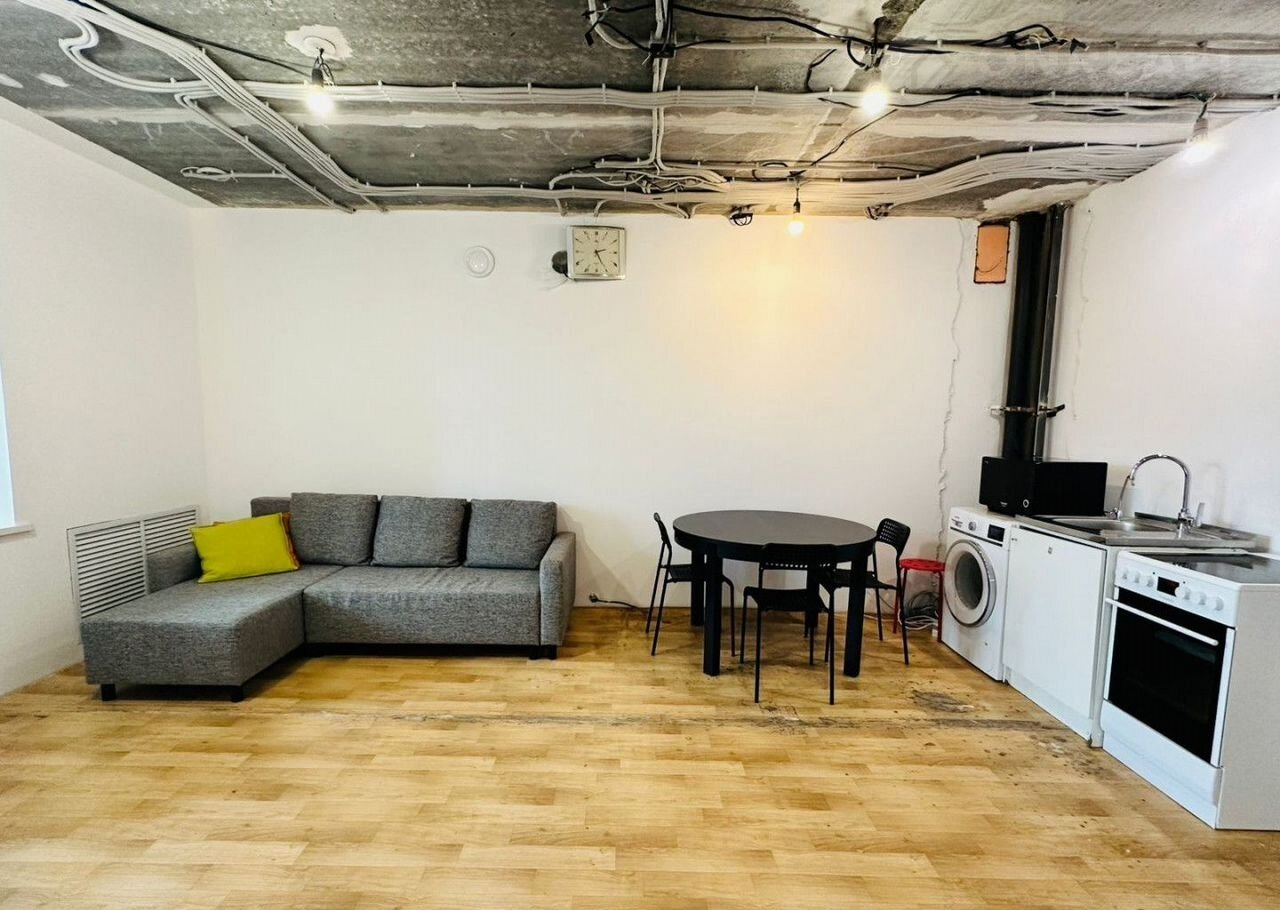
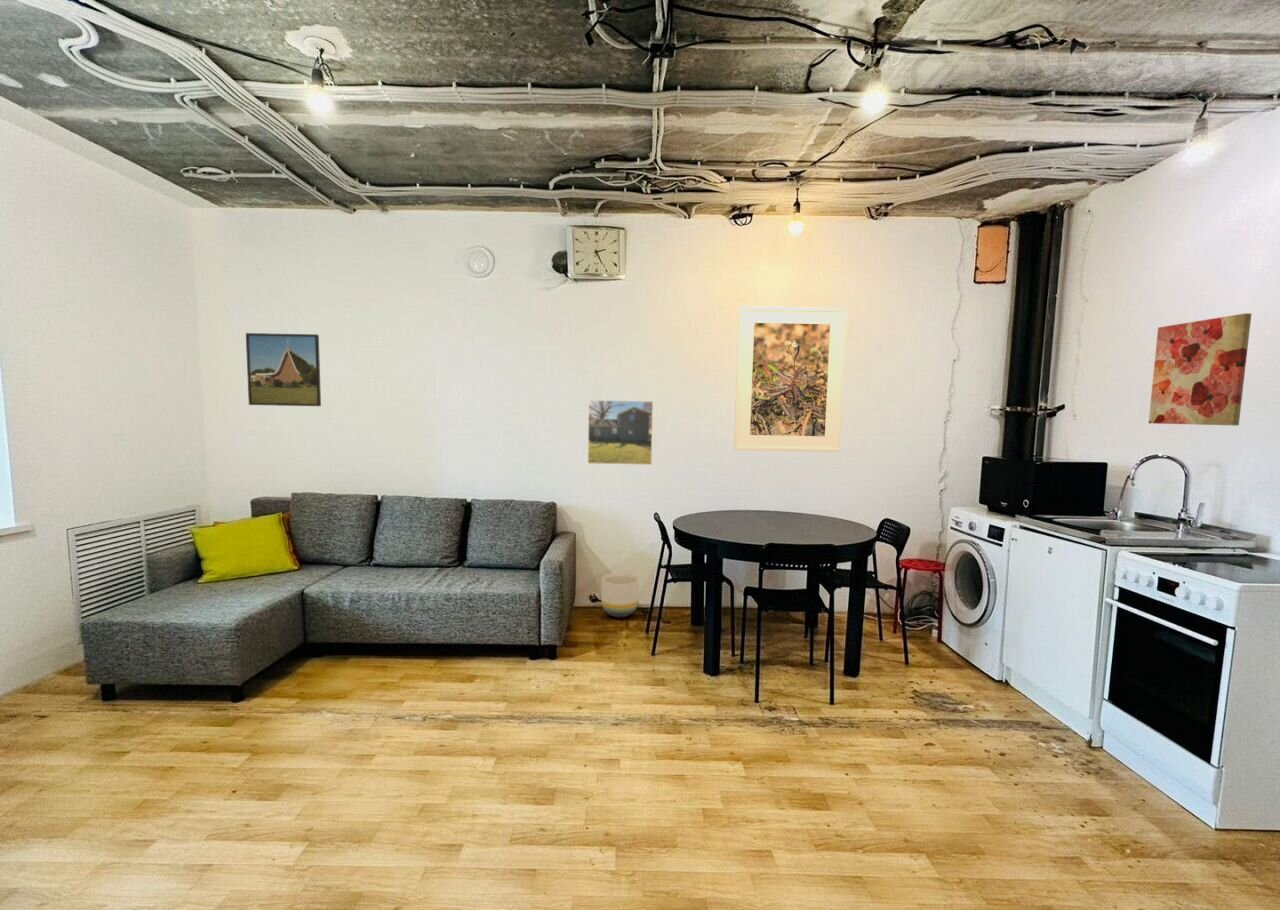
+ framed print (789, 380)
+ wall art (1195, 373)
+ planter (619, 596)
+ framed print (620, 432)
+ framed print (283, 370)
